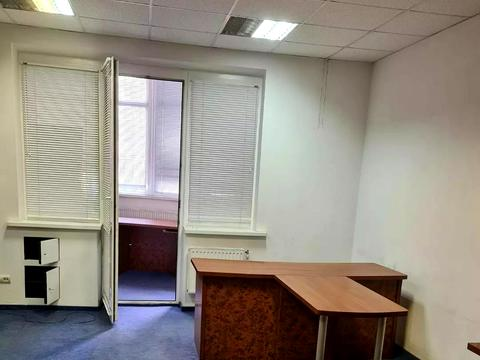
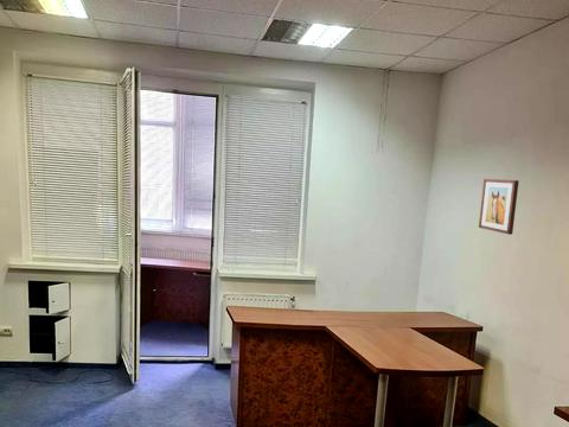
+ wall art (497, 205)
